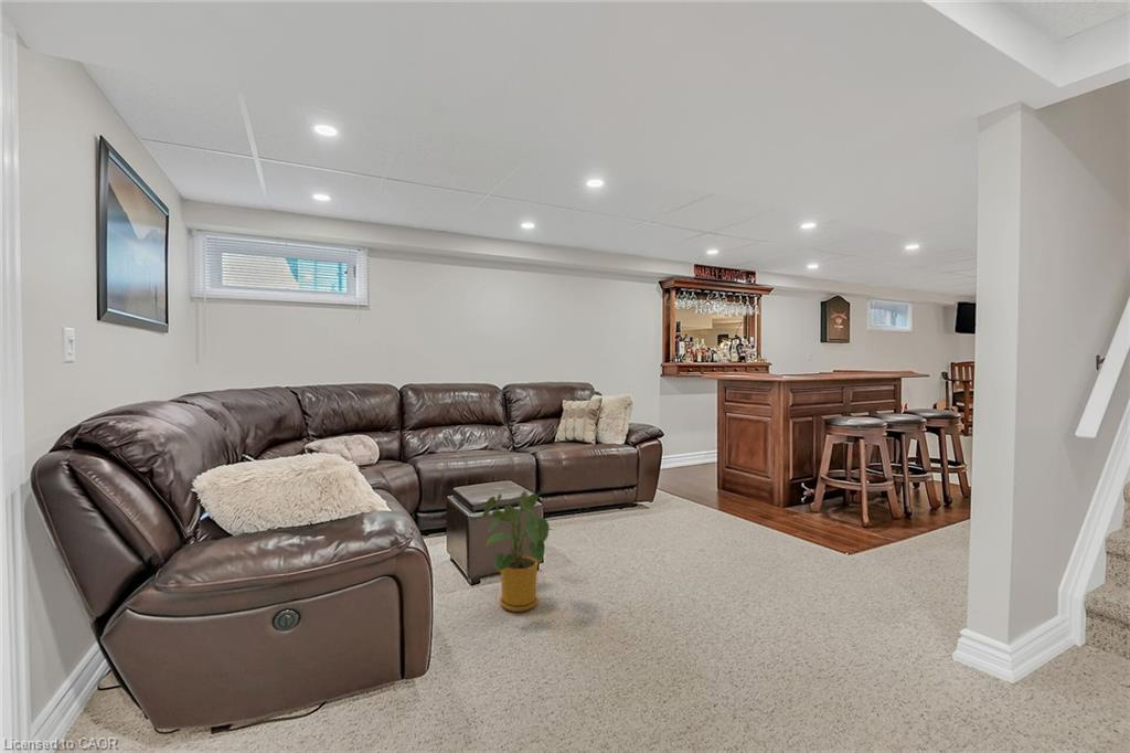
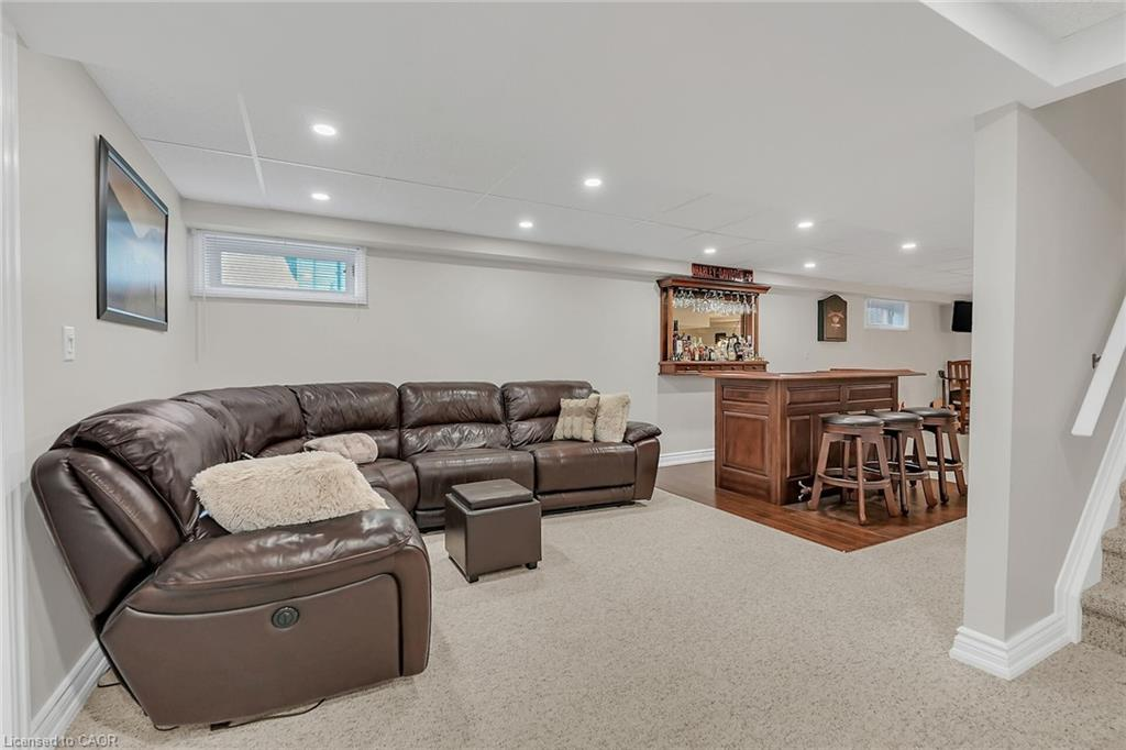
- house plant (514, 551)
